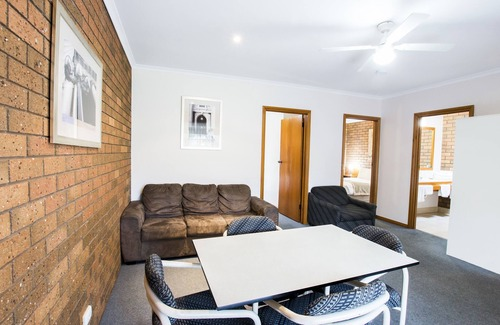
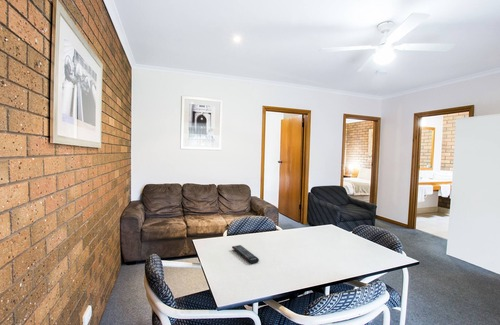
+ remote control (244, 253)
